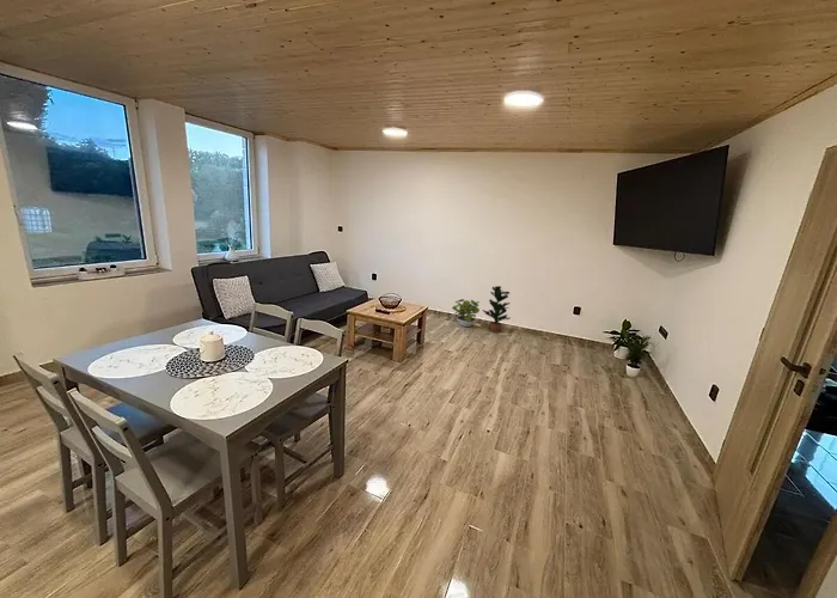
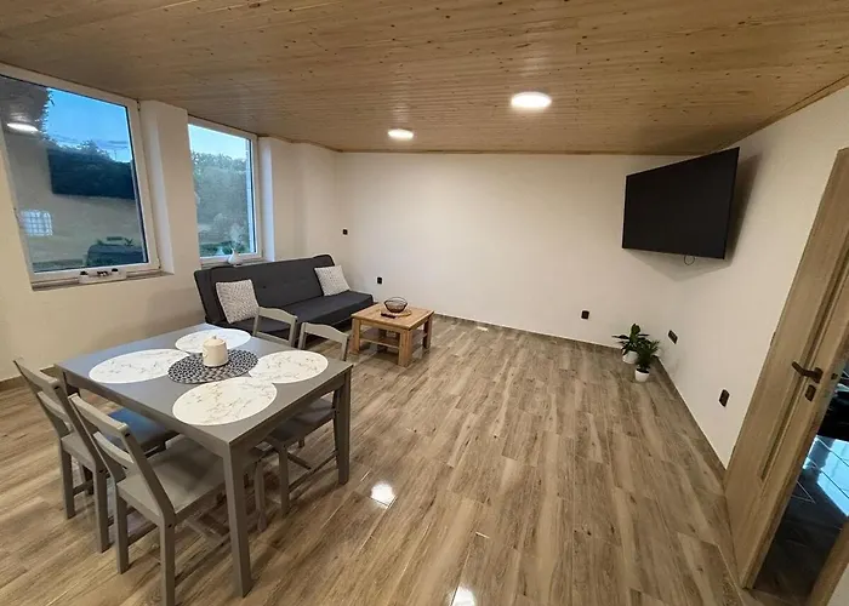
- potted plant (497, 309)
- potted plant (465, 311)
